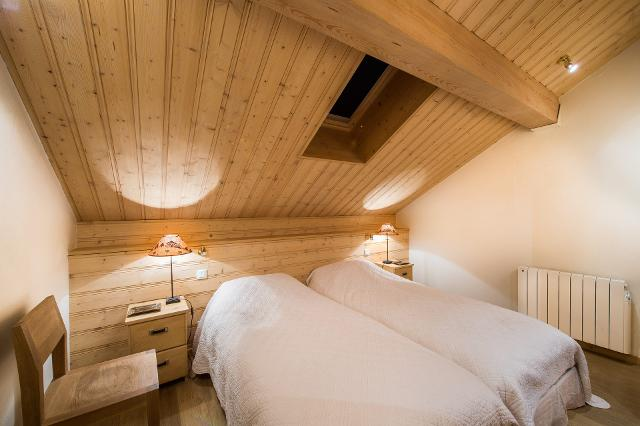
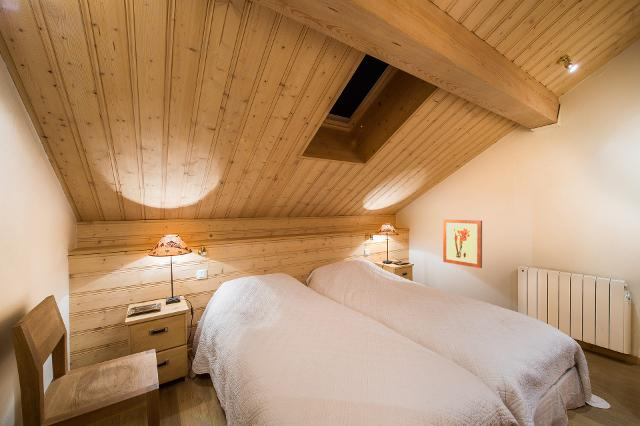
+ wall art (461, 242)
